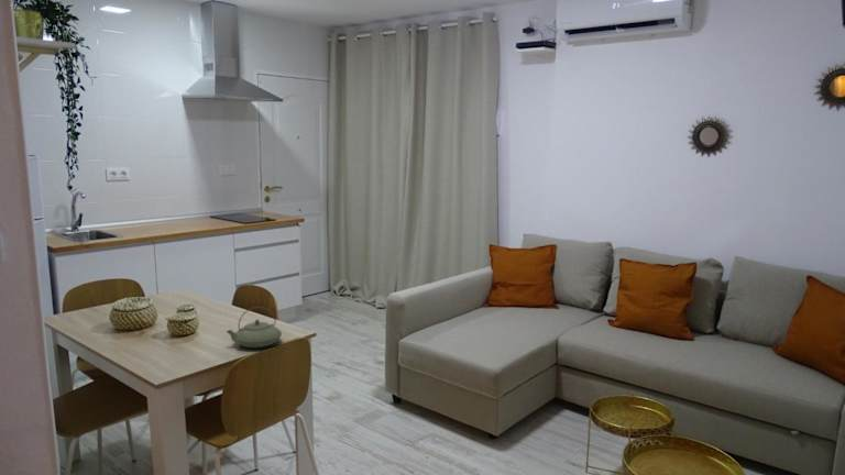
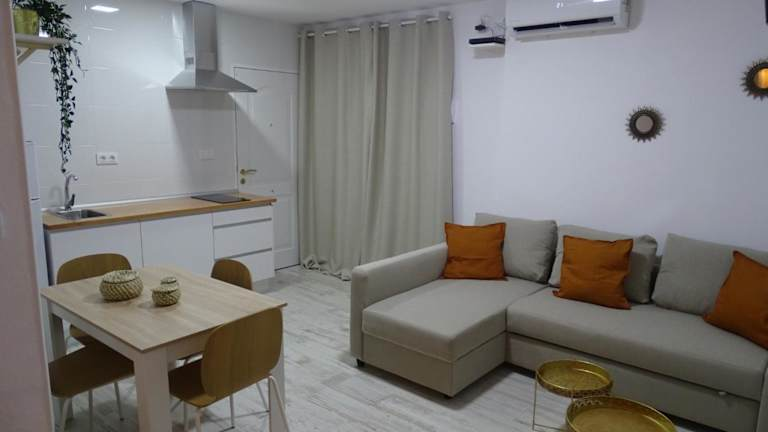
- teapot (253, 325)
